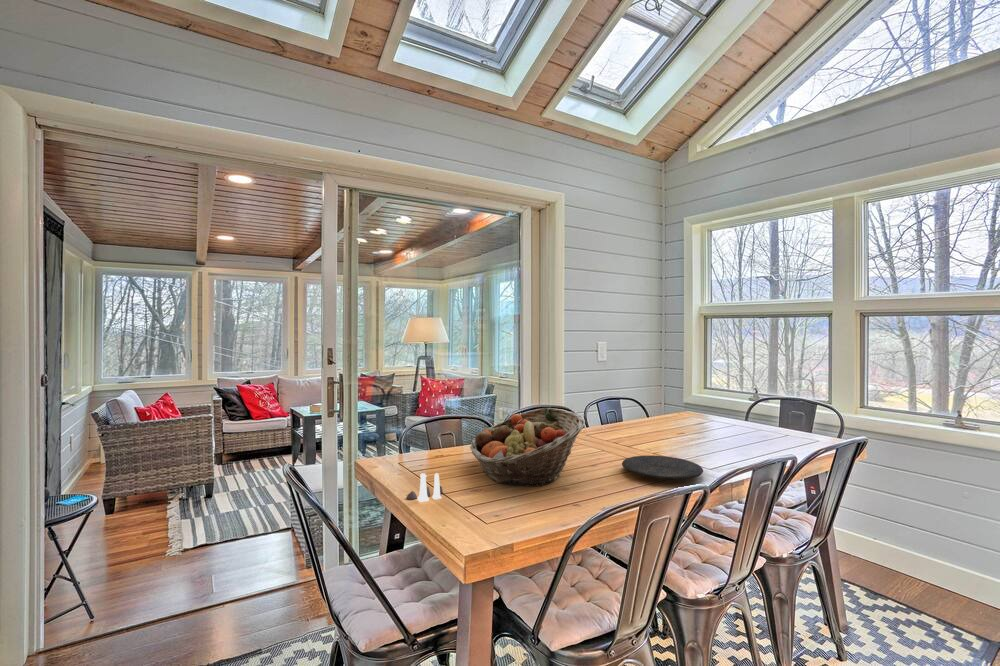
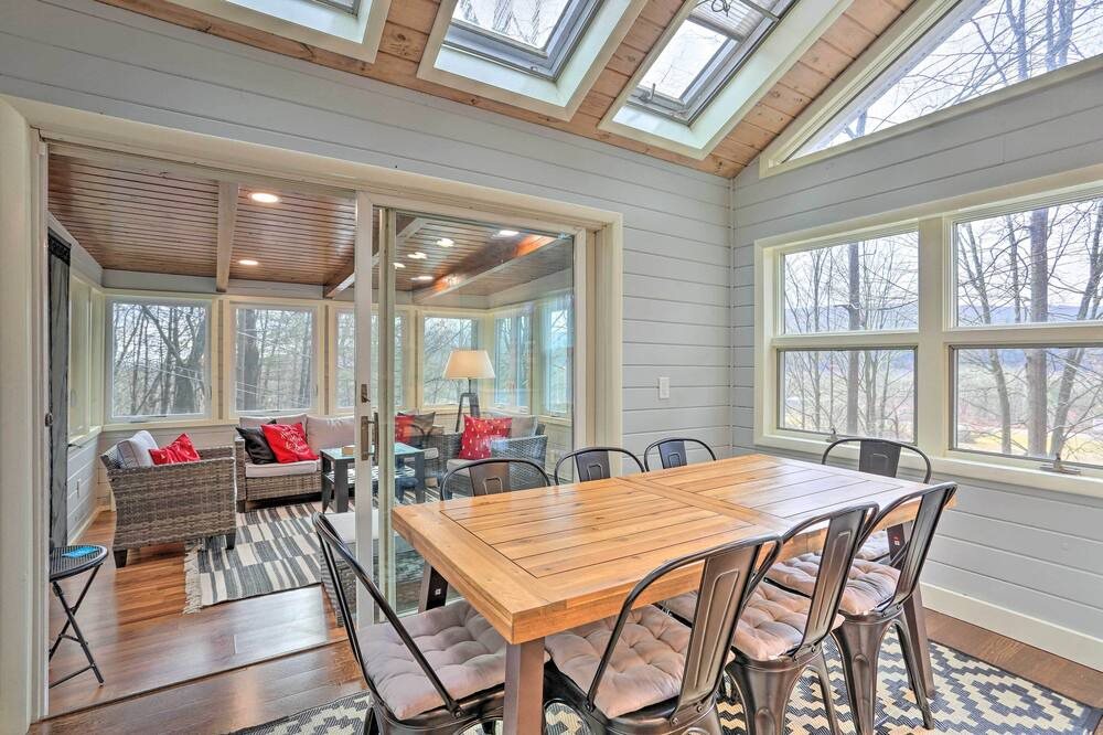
- plate (661, 469)
- fruit basket (526, 442)
- salt and pepper shaker set (425, 484)
